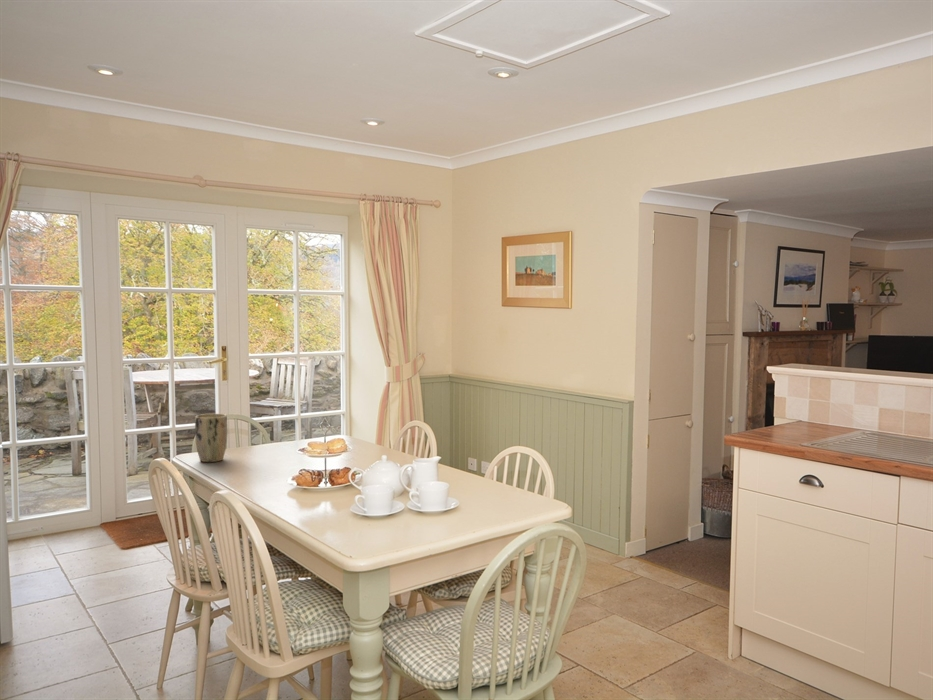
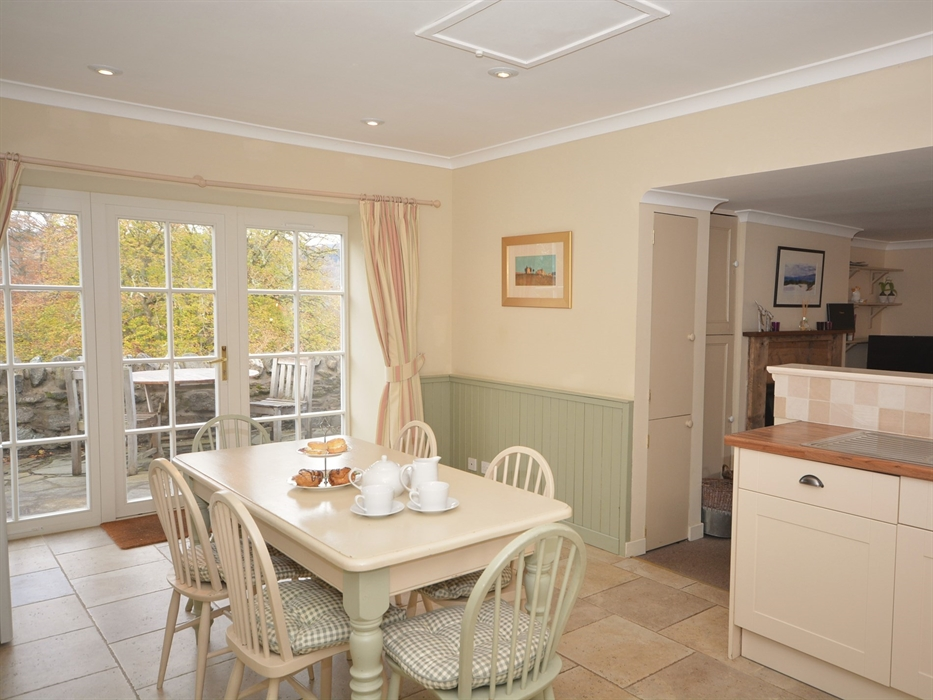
- plant pot (211, 437)
